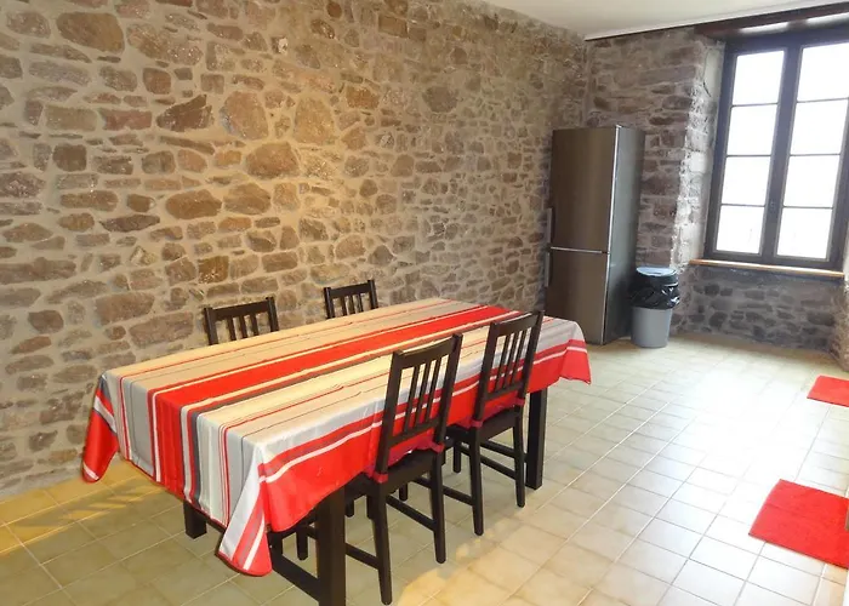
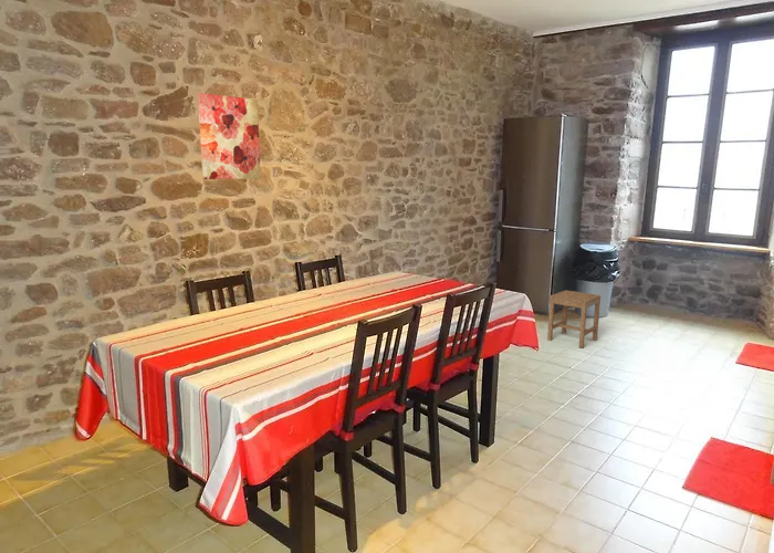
+ wall art (230, 138)
+ stool (566, 317)
